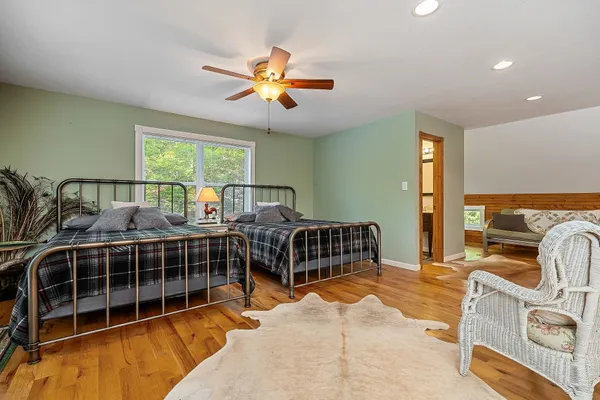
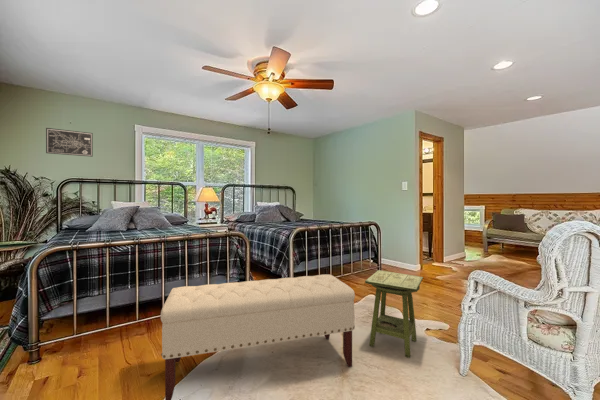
+ wall art (70, 142)
+ bench (262, 325)
+ side table (392, 316)
